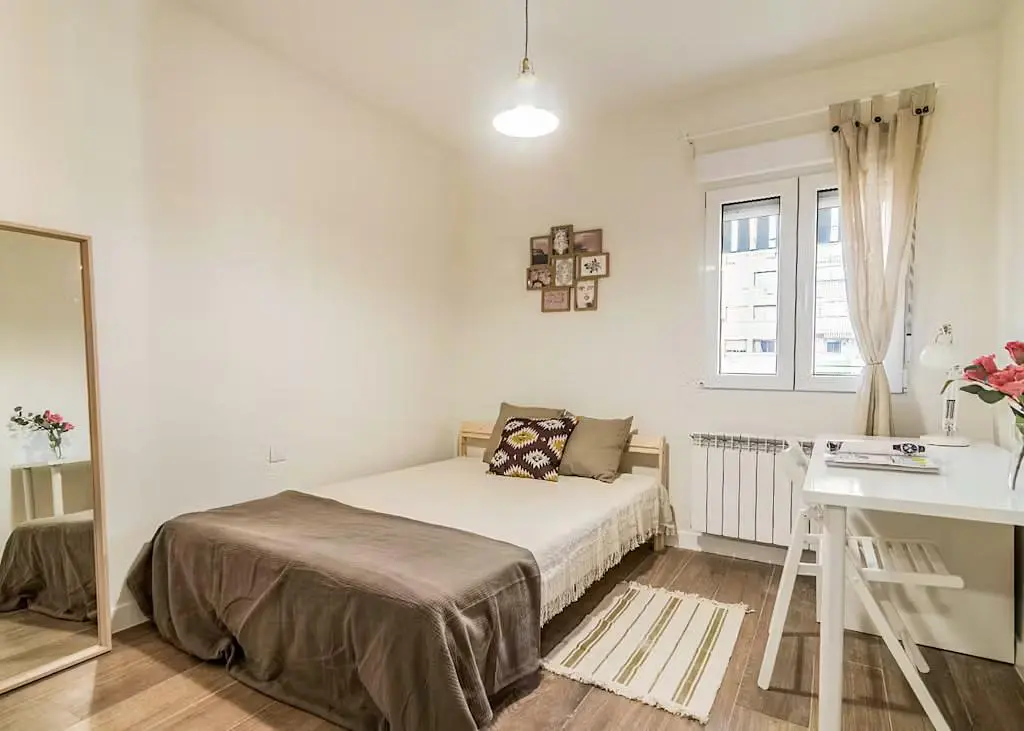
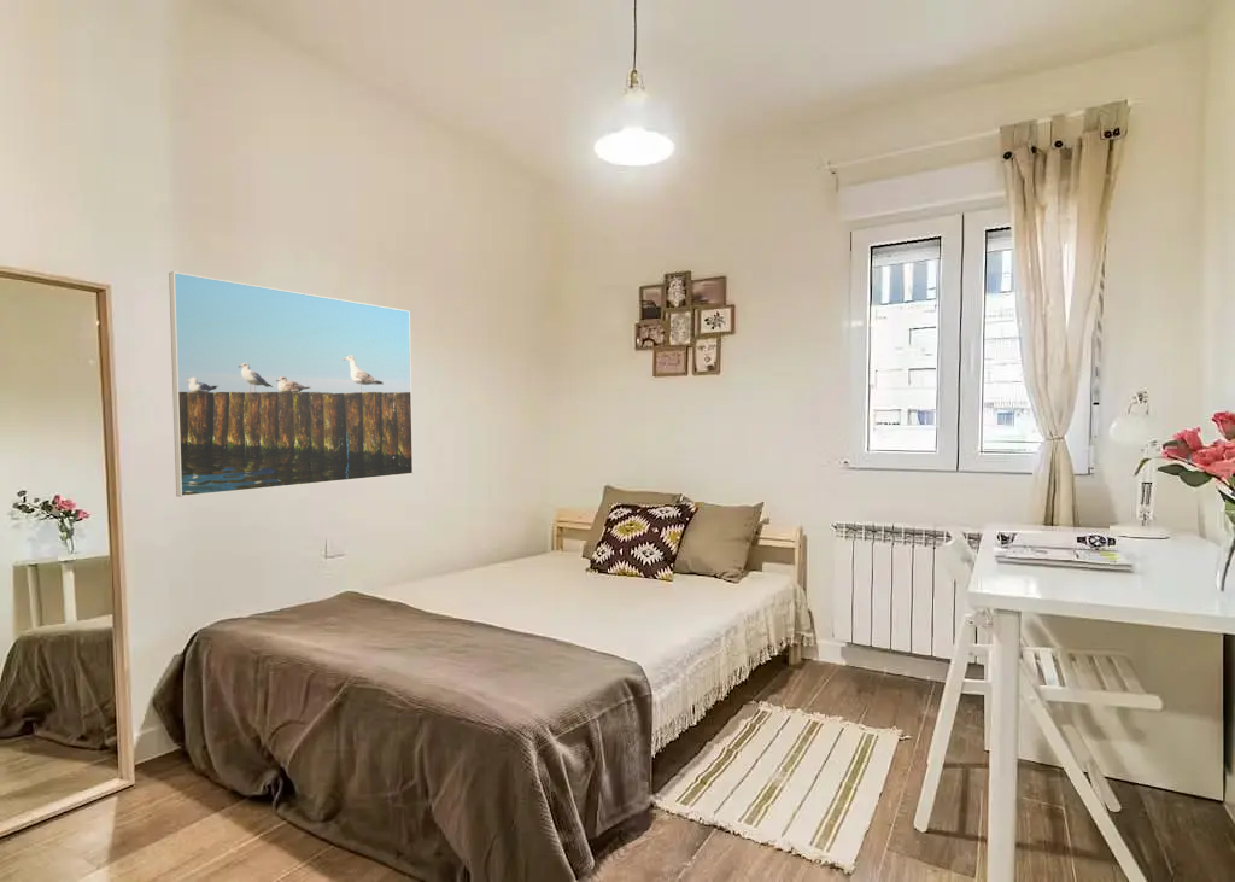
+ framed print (310, 389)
